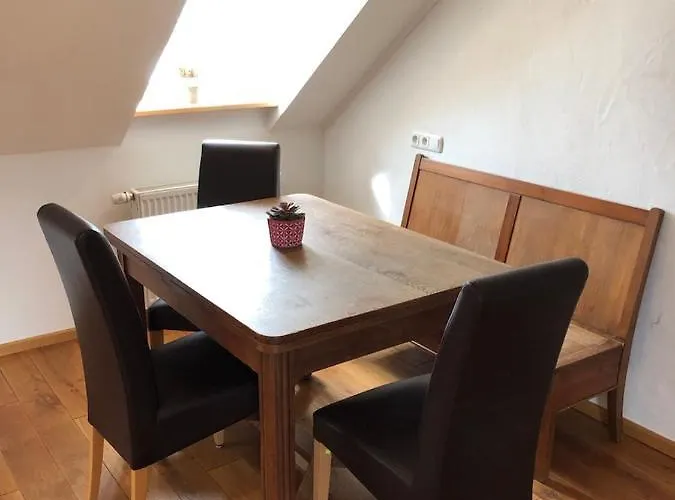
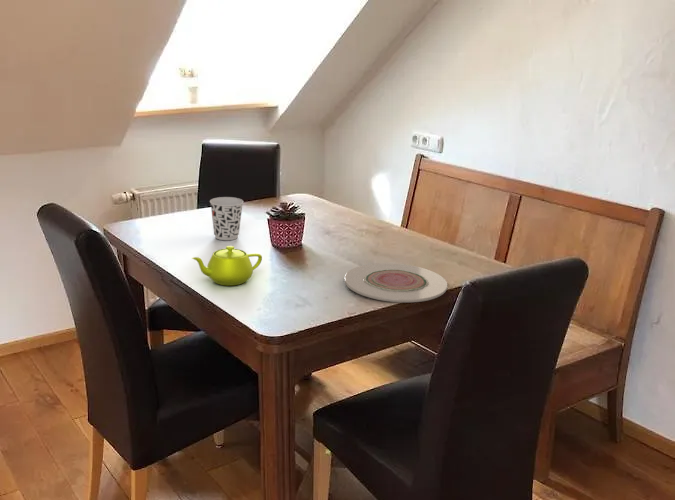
+ plate (395, 280)
+ cup (226, 219)
+ teapot (227, 263)
